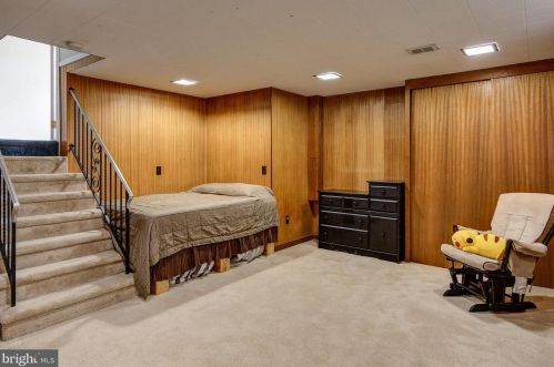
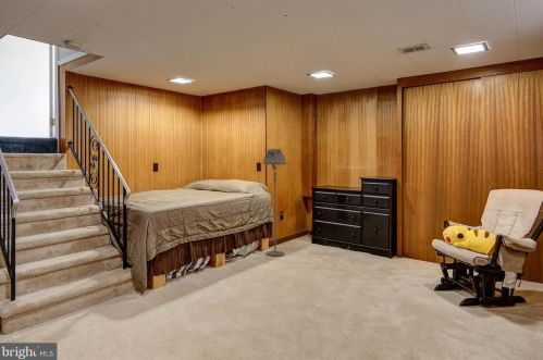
+ floor lamp (274, 201)
